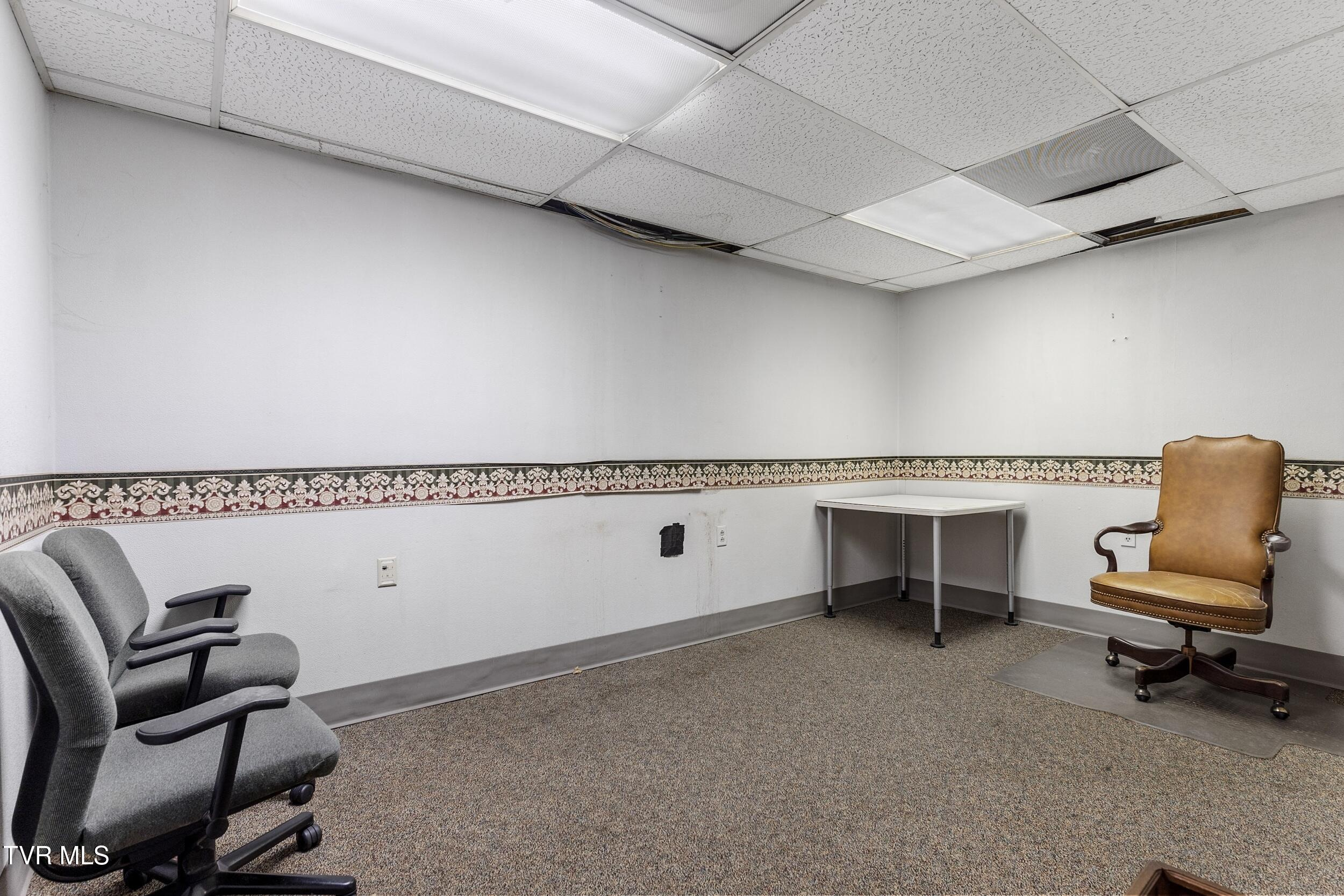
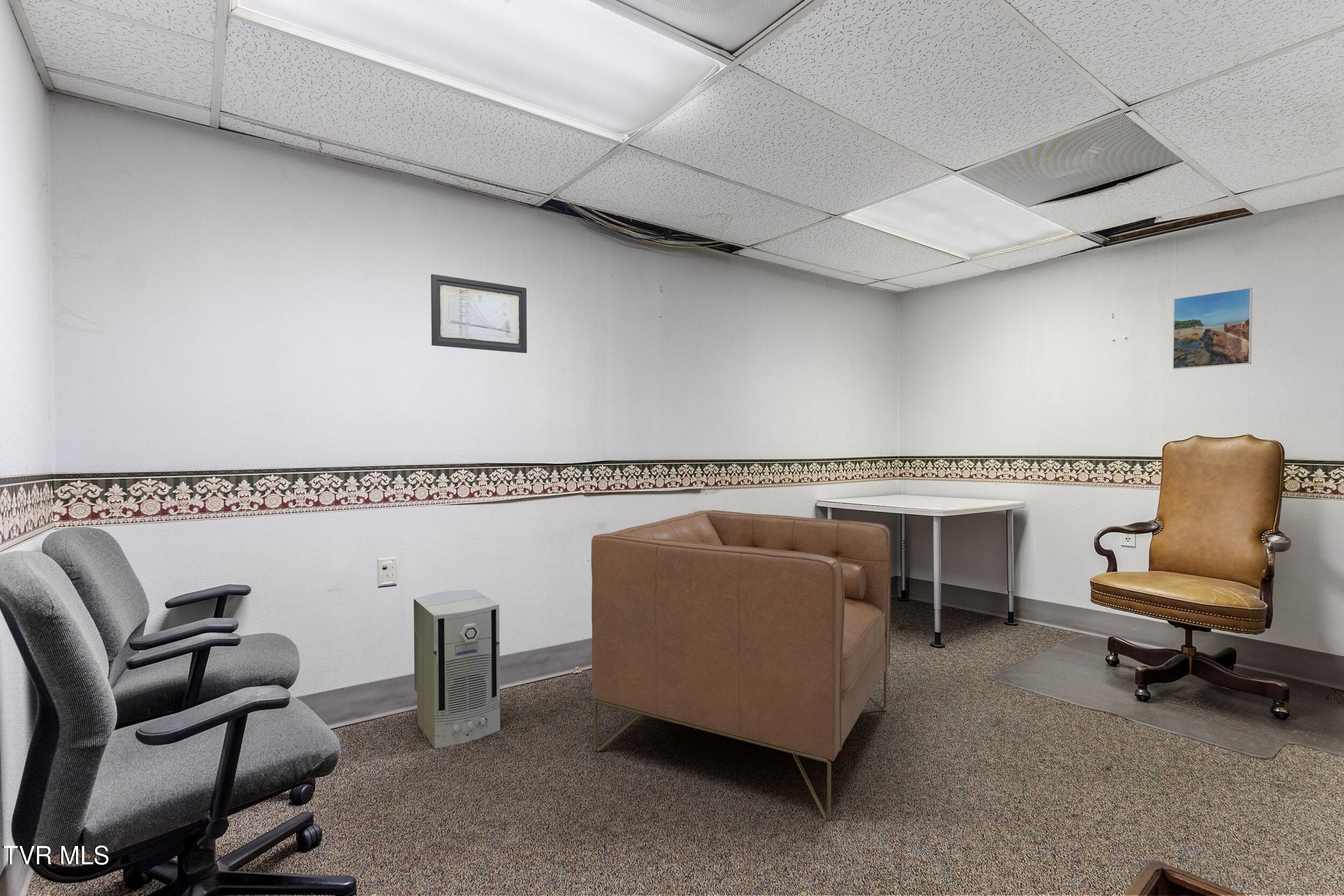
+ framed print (1211, 330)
+ air purifier (456, 663)
+ chair (750, 628)
+ wall art (481, 316)
